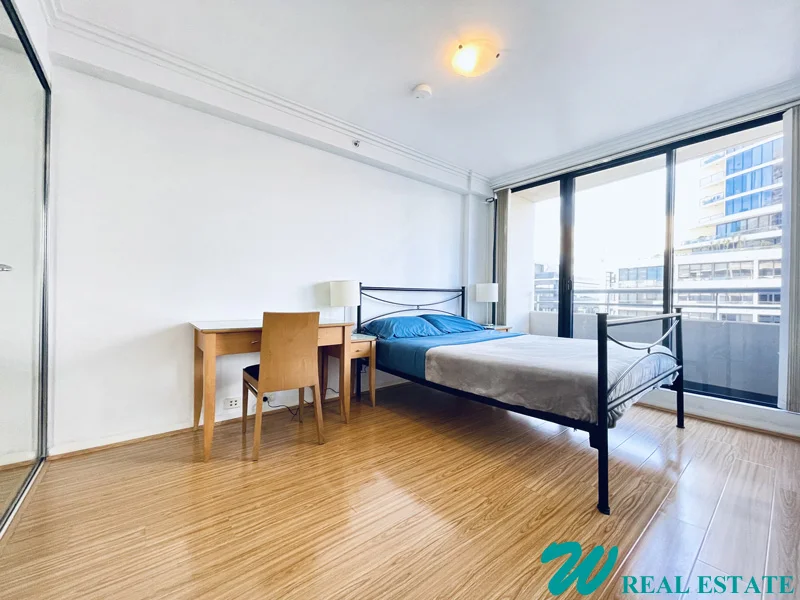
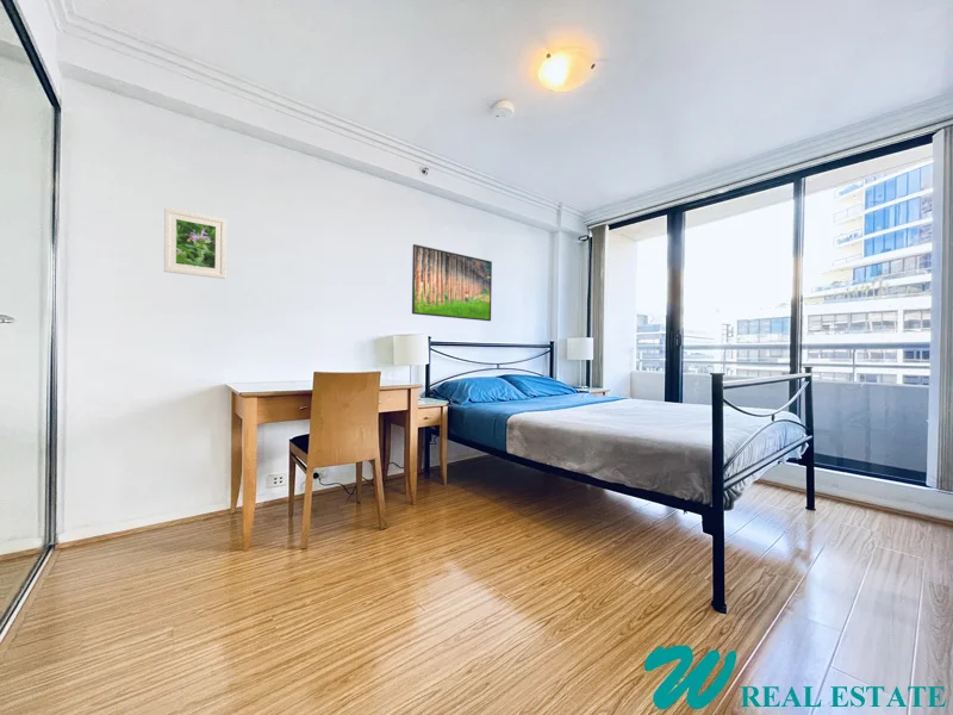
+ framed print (454, 285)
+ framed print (195, 244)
